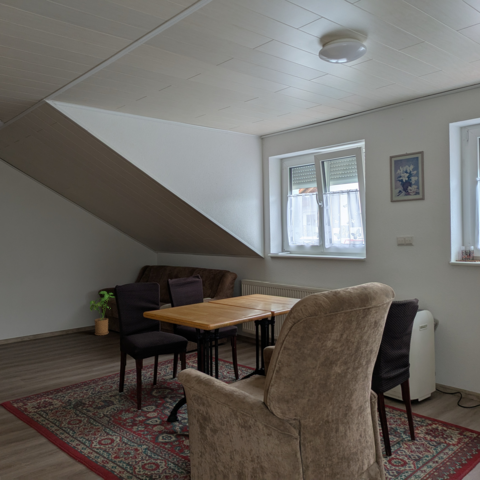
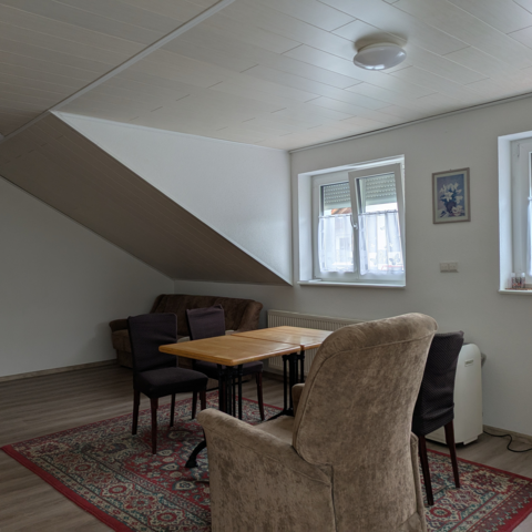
- house plant (100, 313)
